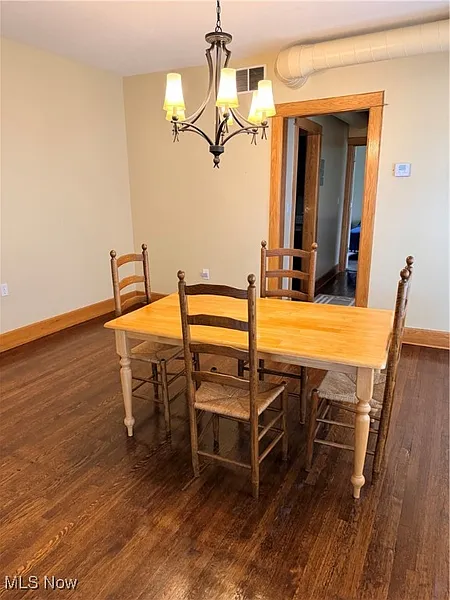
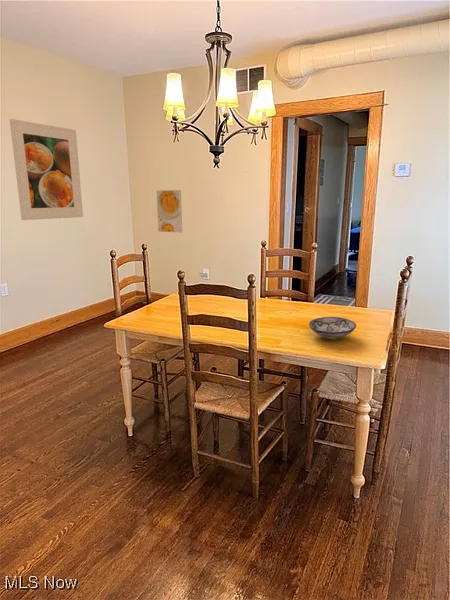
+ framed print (169, 211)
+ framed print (50, 172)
+ bowl (331, 330)
